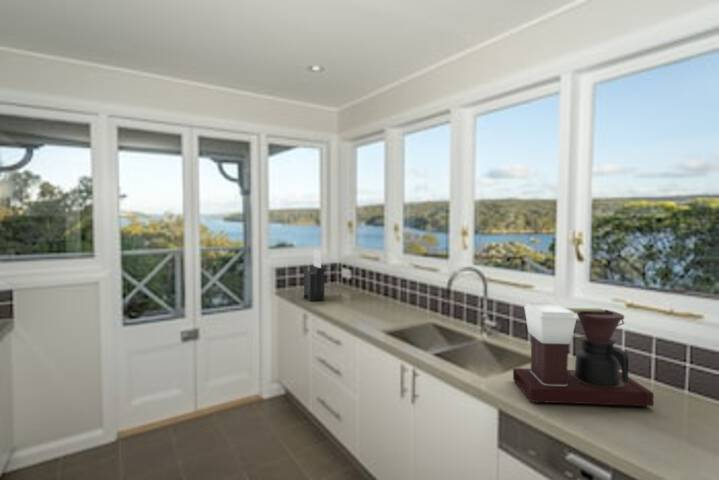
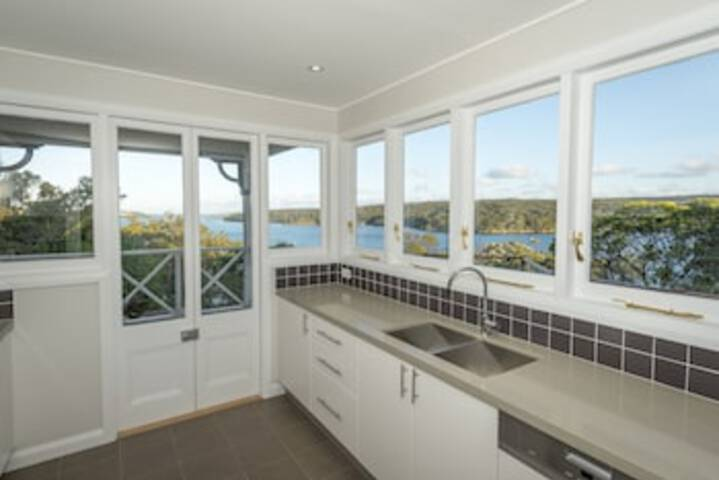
- knife block (312, 274)
- coffee maker (578, 351)
